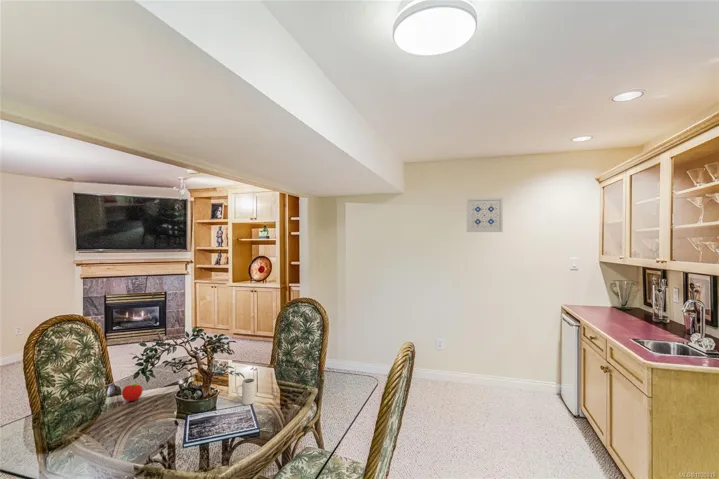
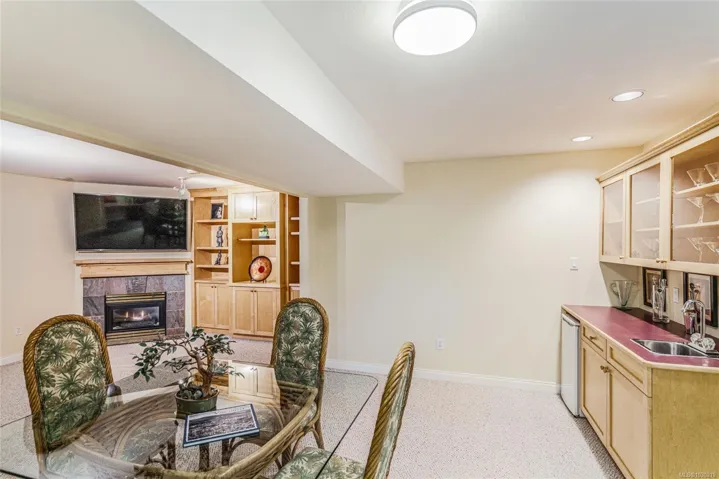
- wall art (484, 215)
- fruit (132, 391)
- mug (245, 391)
